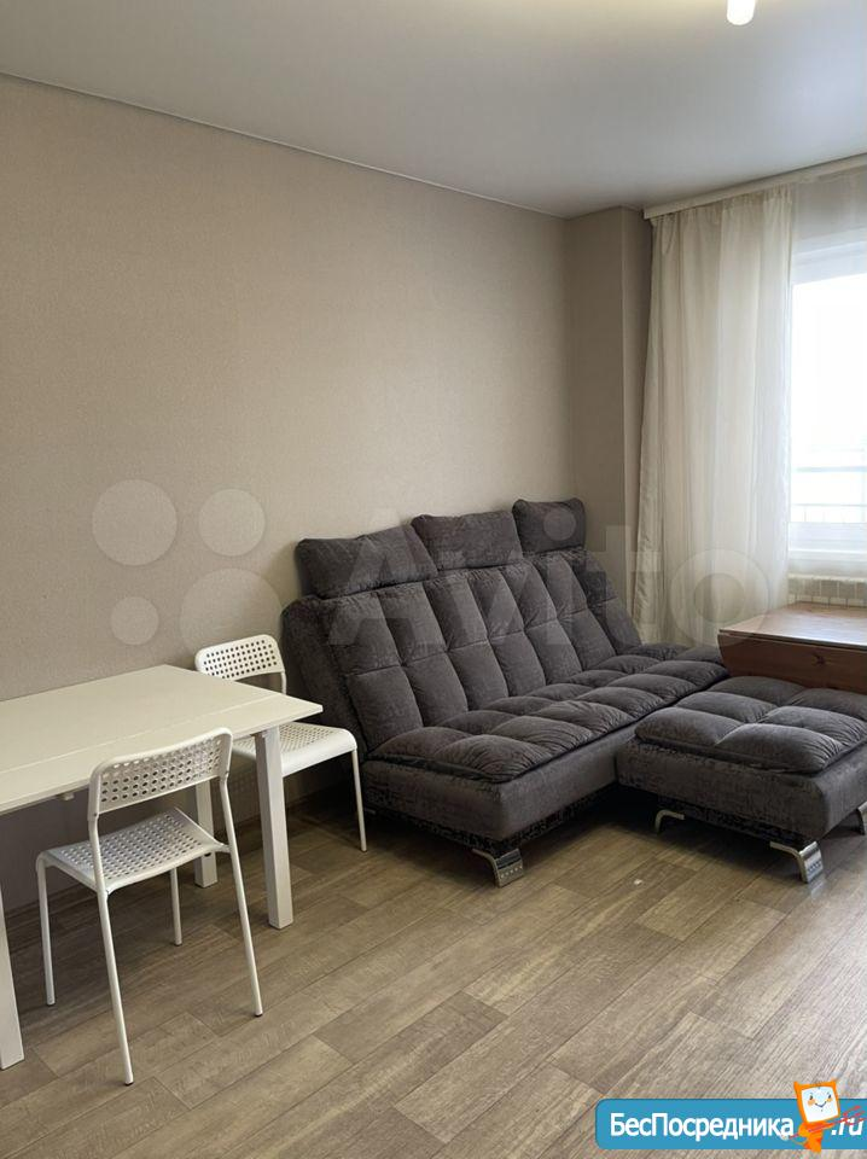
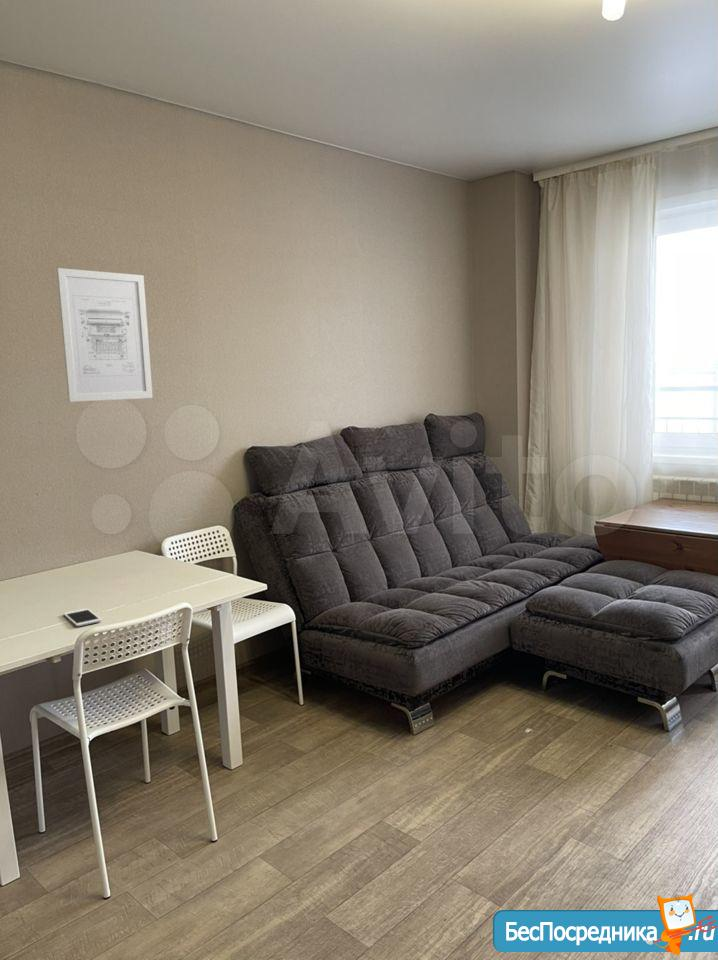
+ wall art (107, 336)
+ cell phone (82, 617)
